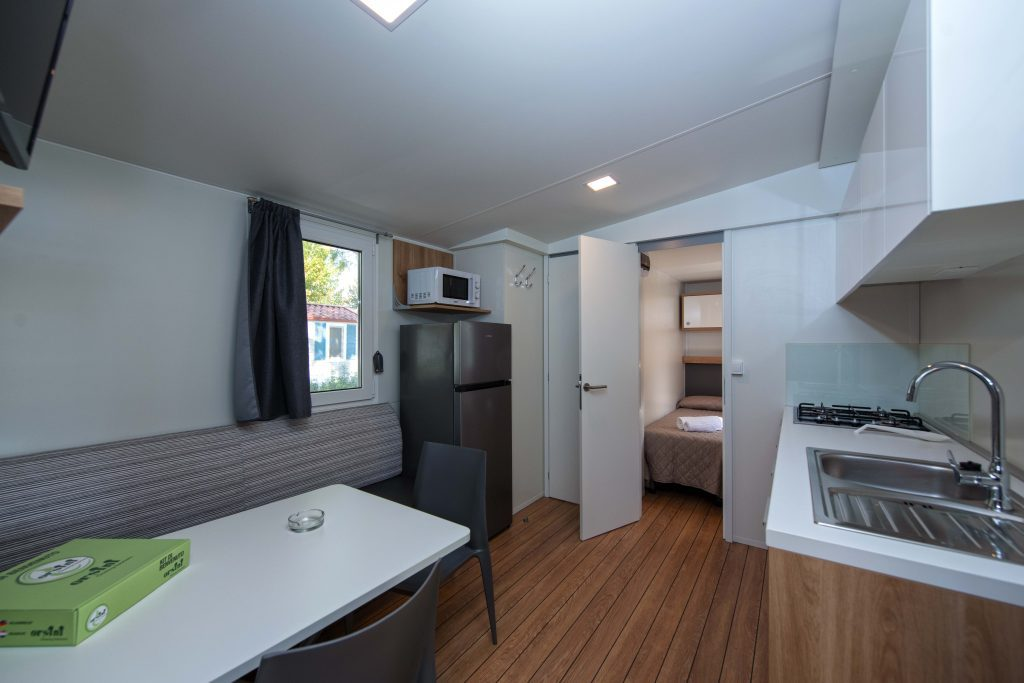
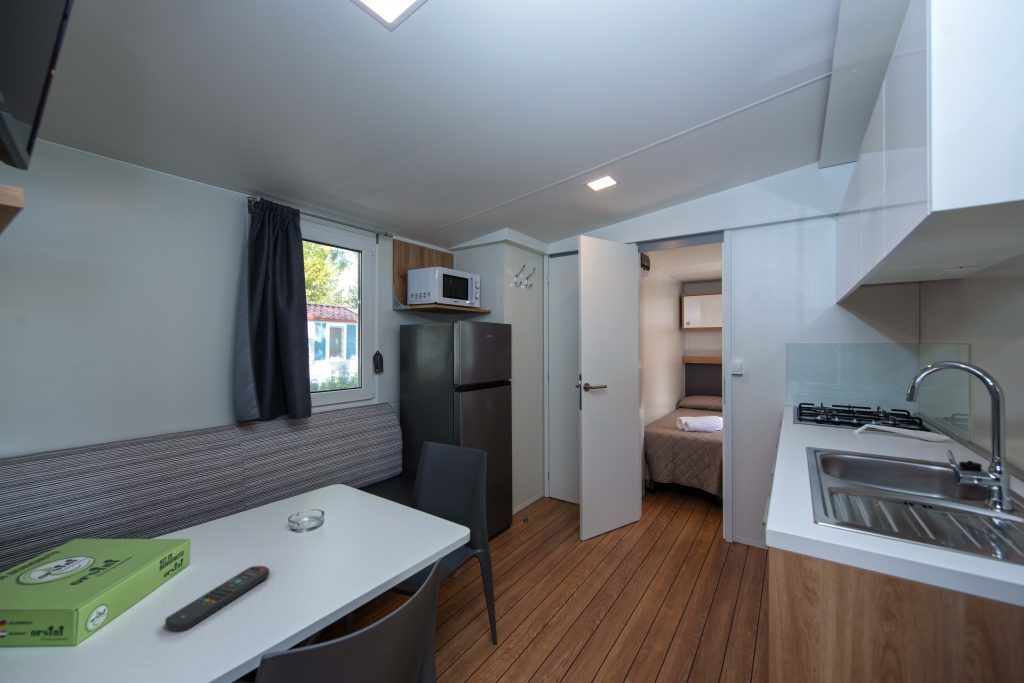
+ remote control (222, 594)
